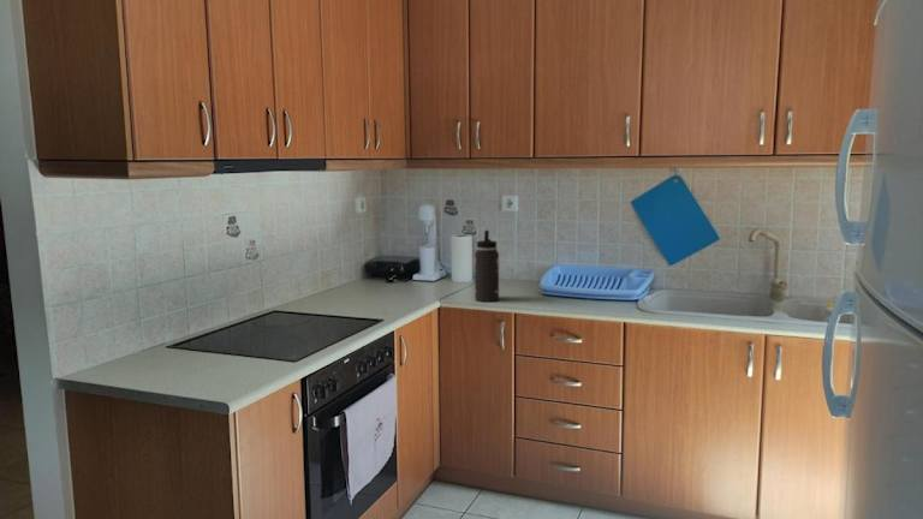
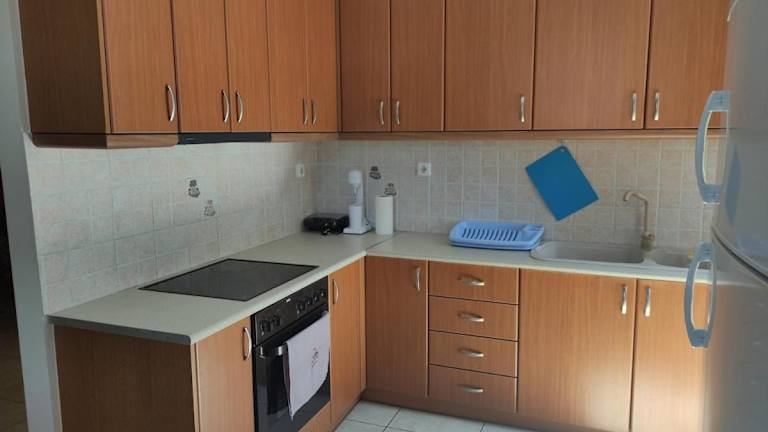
- thermos bottle (487, 264)
